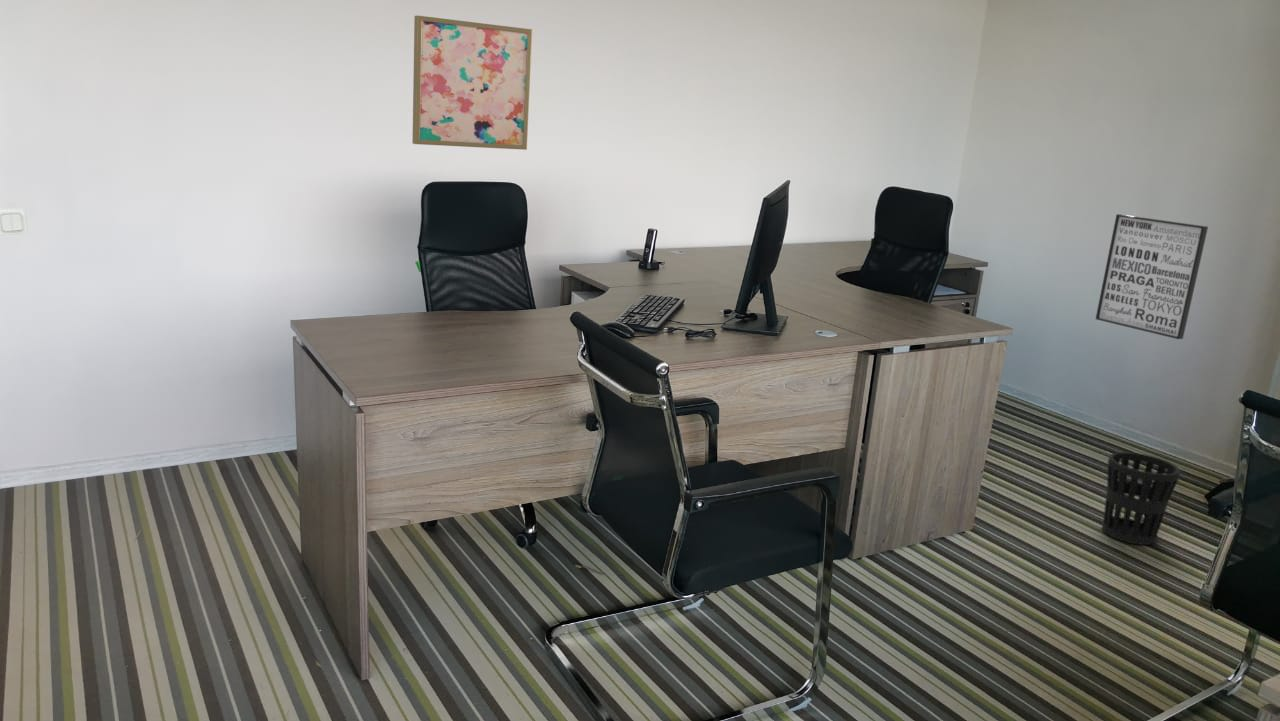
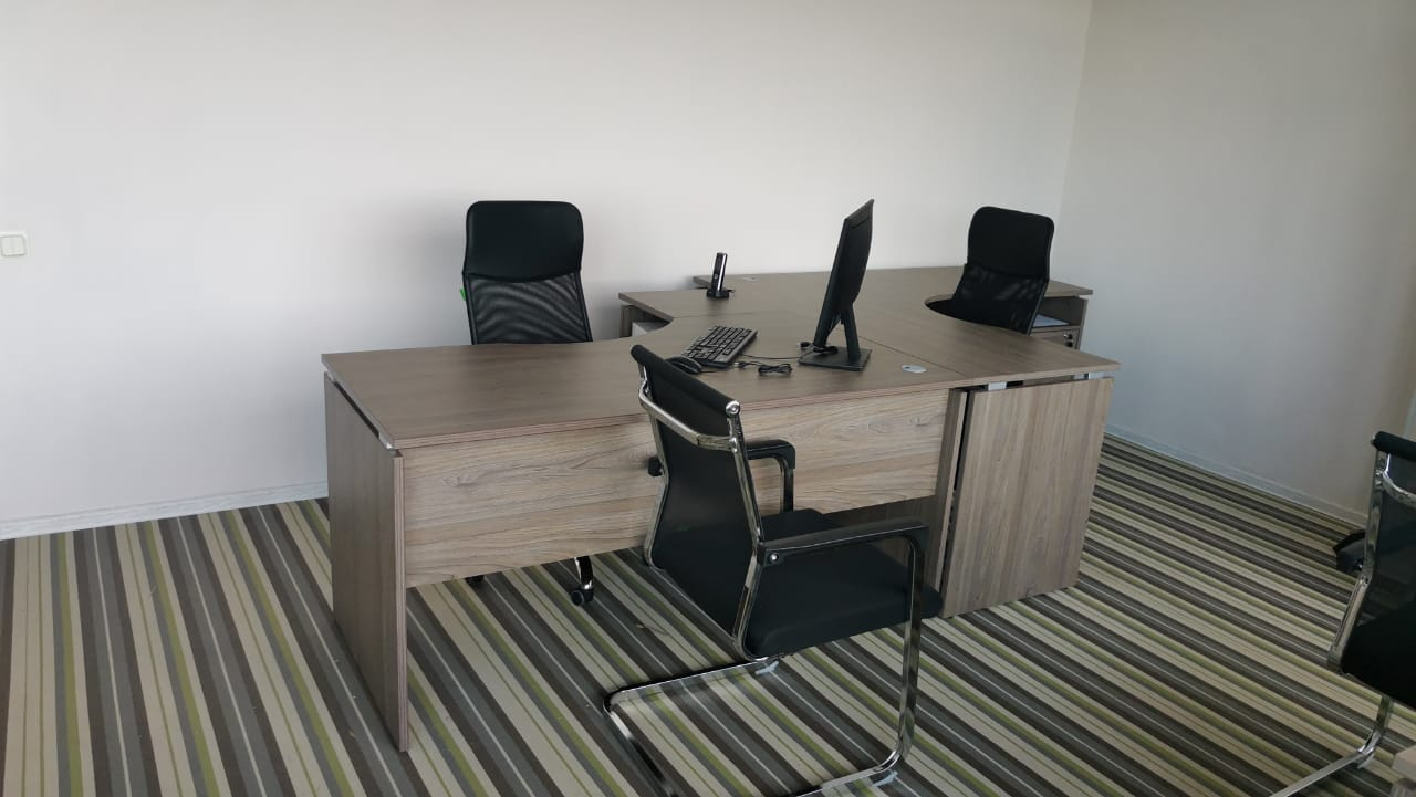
- wall art (473, 85)
- wastebasket (1136, 499)
- wall art (1148, 275)
